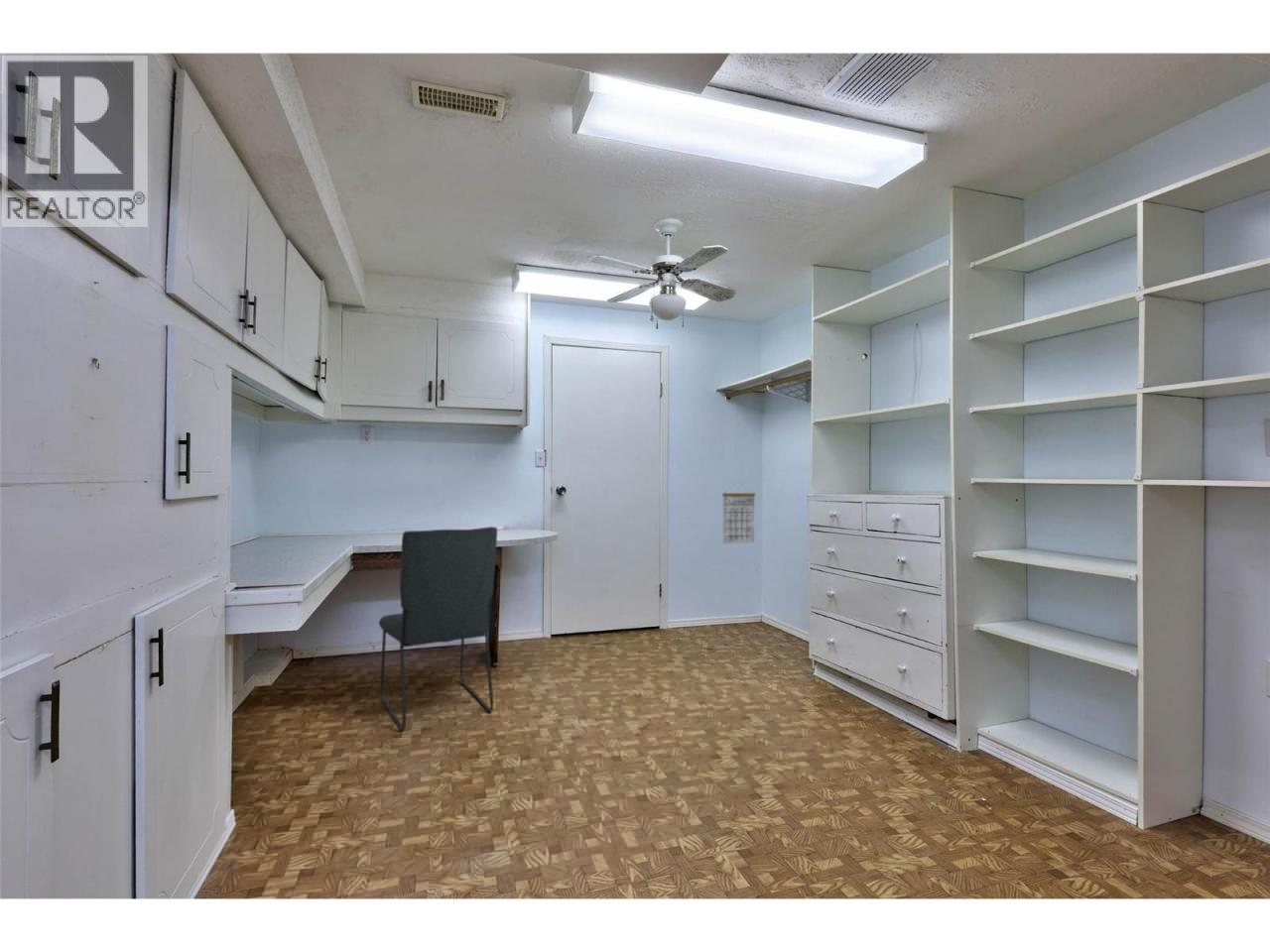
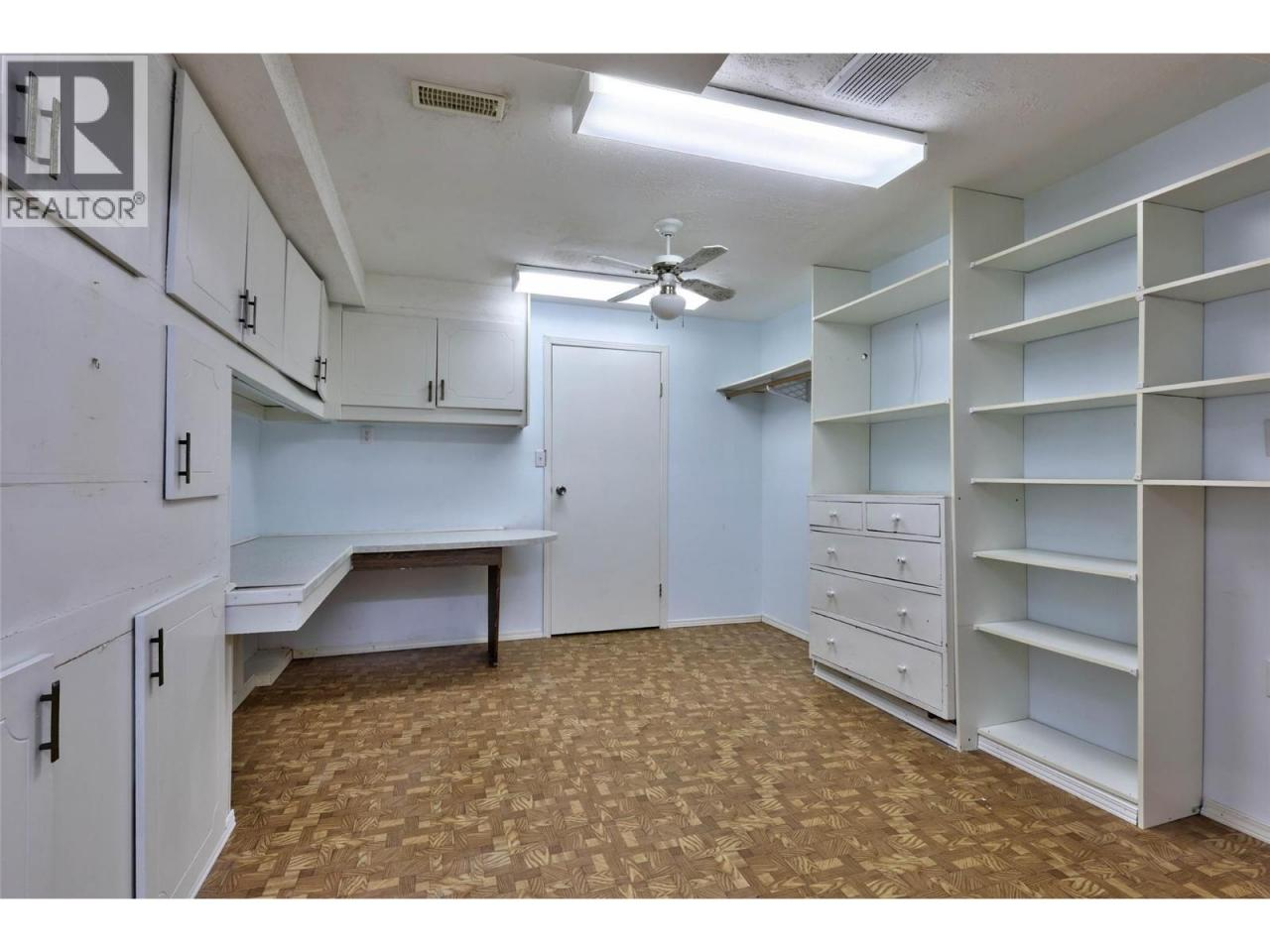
- chair (438, 615)
- calendar (738, 512)
